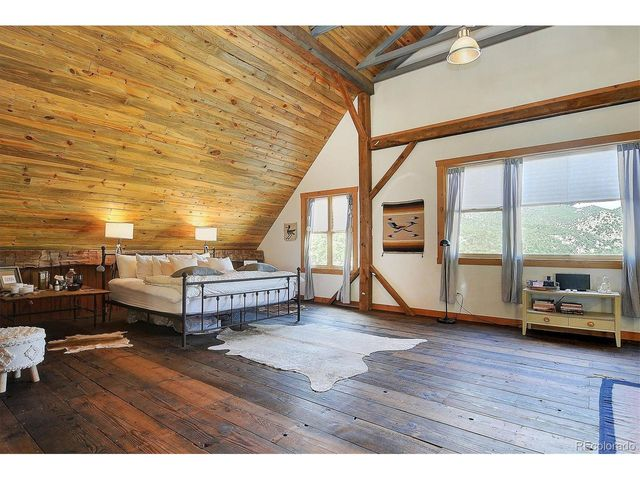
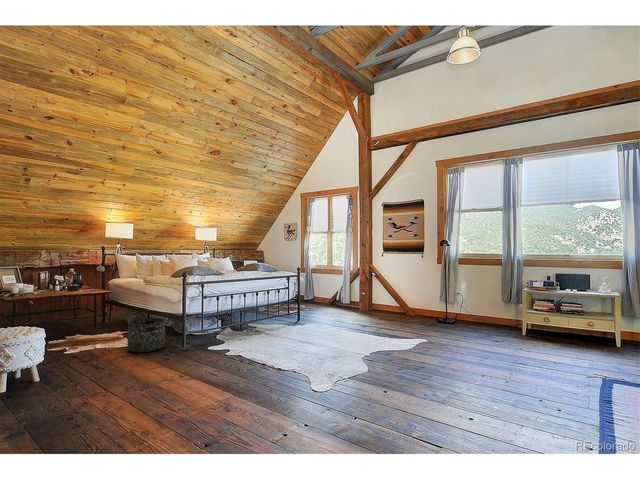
+ basket (146, 335)
